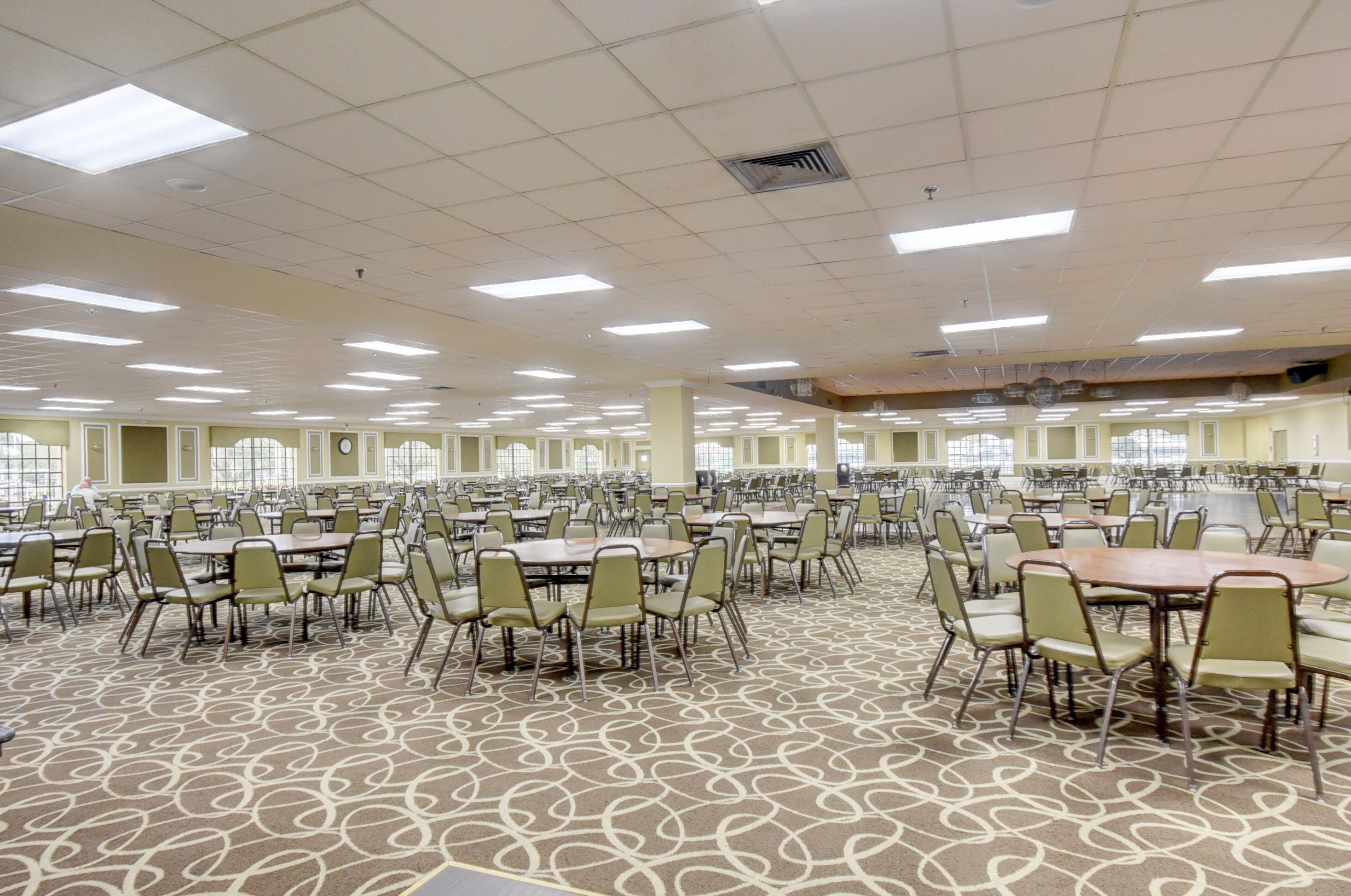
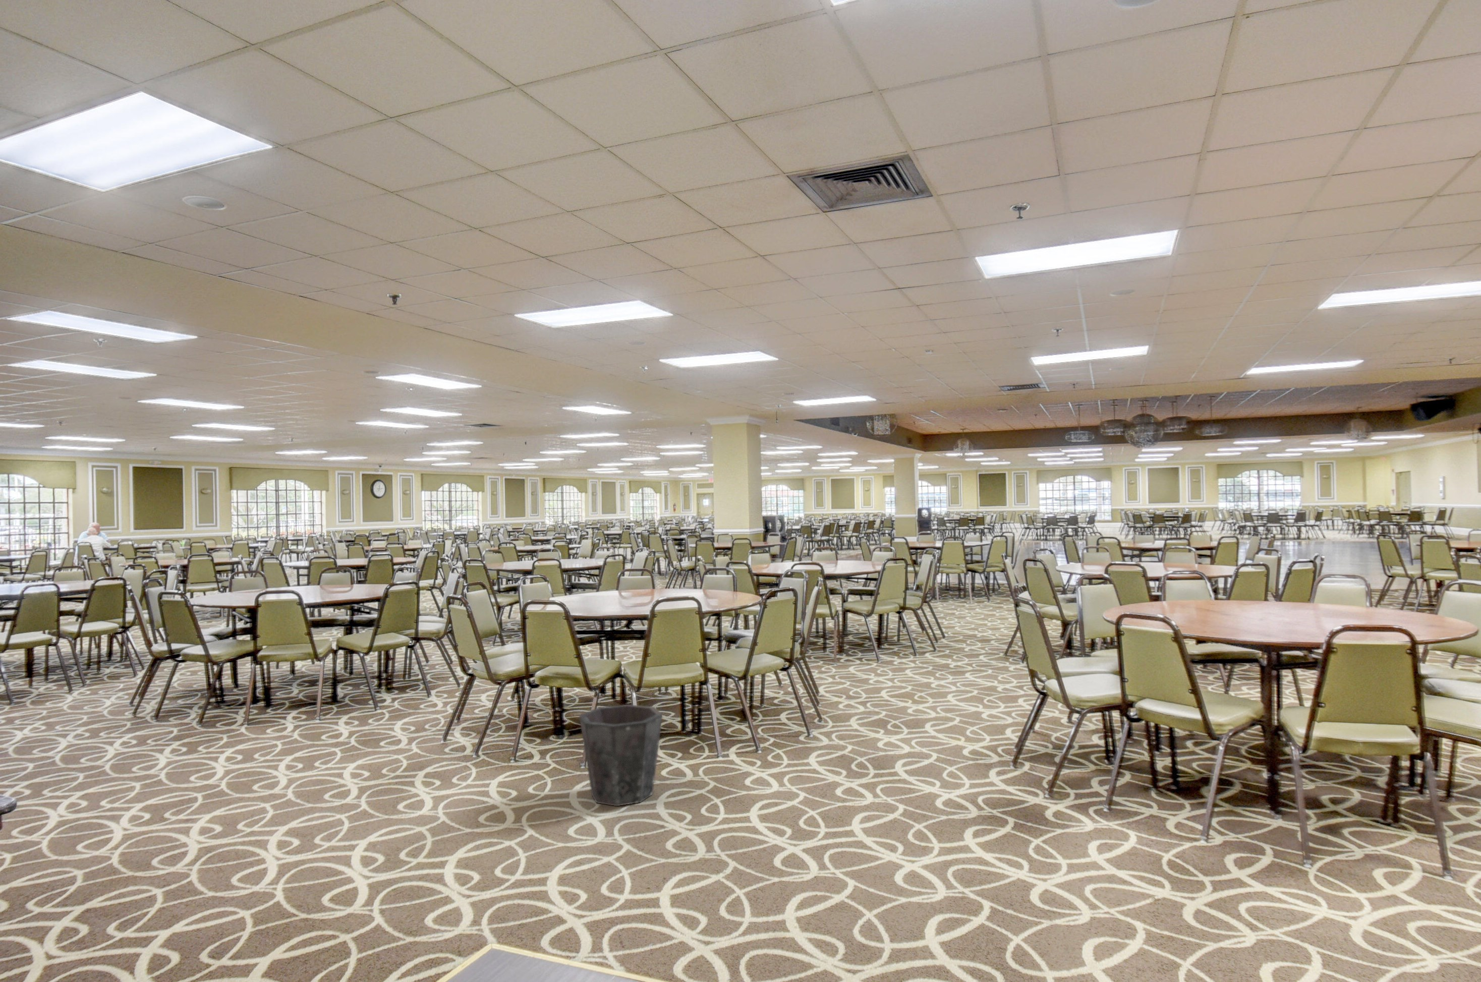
+ waste bin (622, 754)
